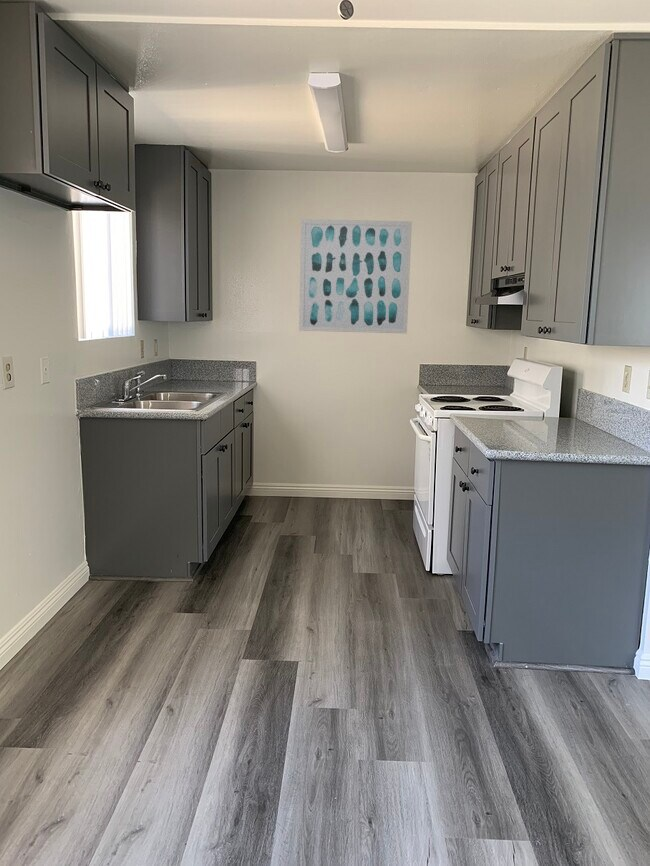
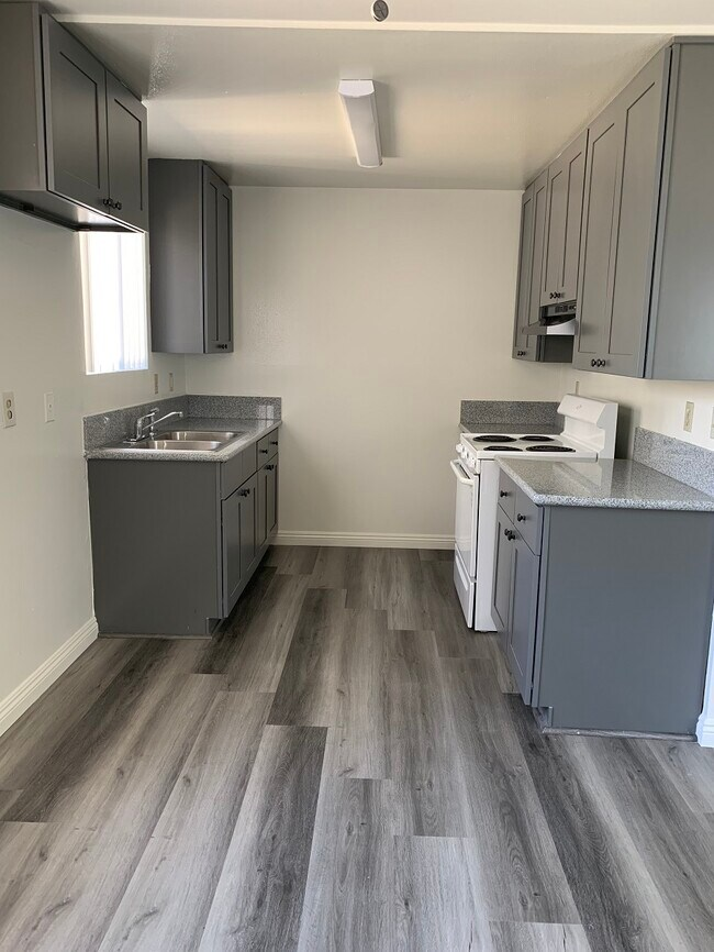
- wall art (354, 276)
